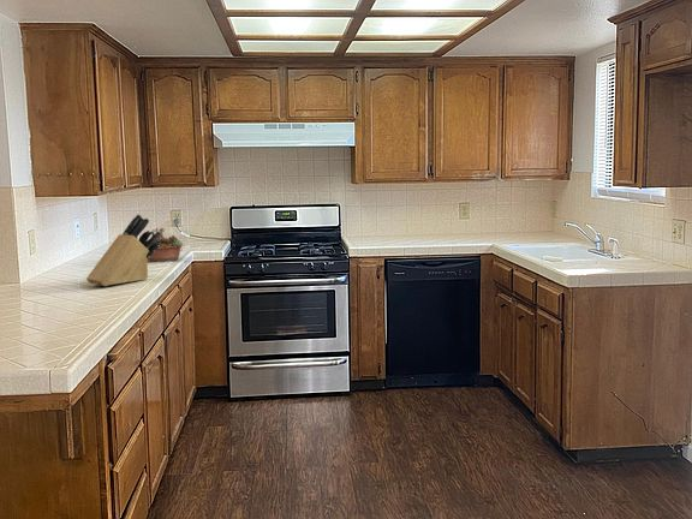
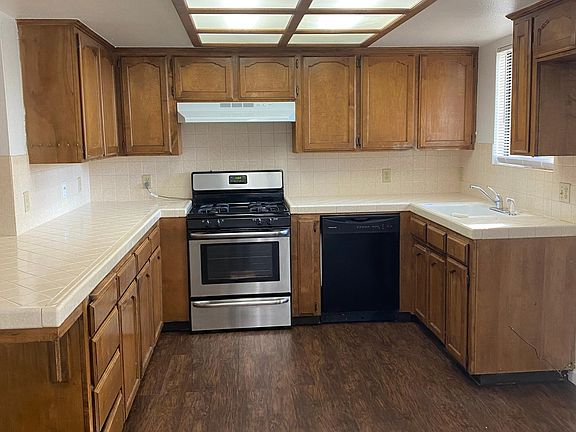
- succulent planter (163, 244)
- knife block (124, 247)
